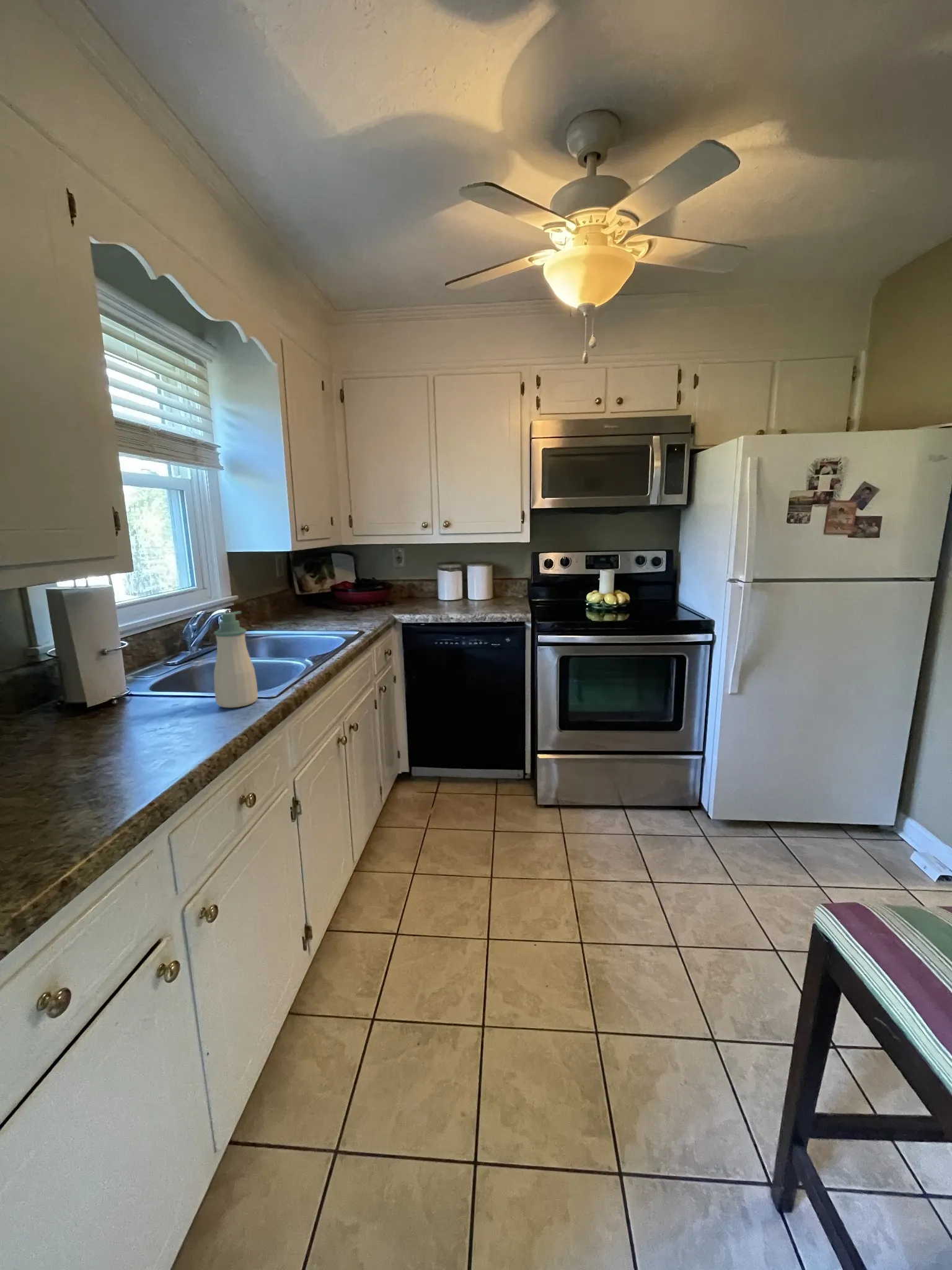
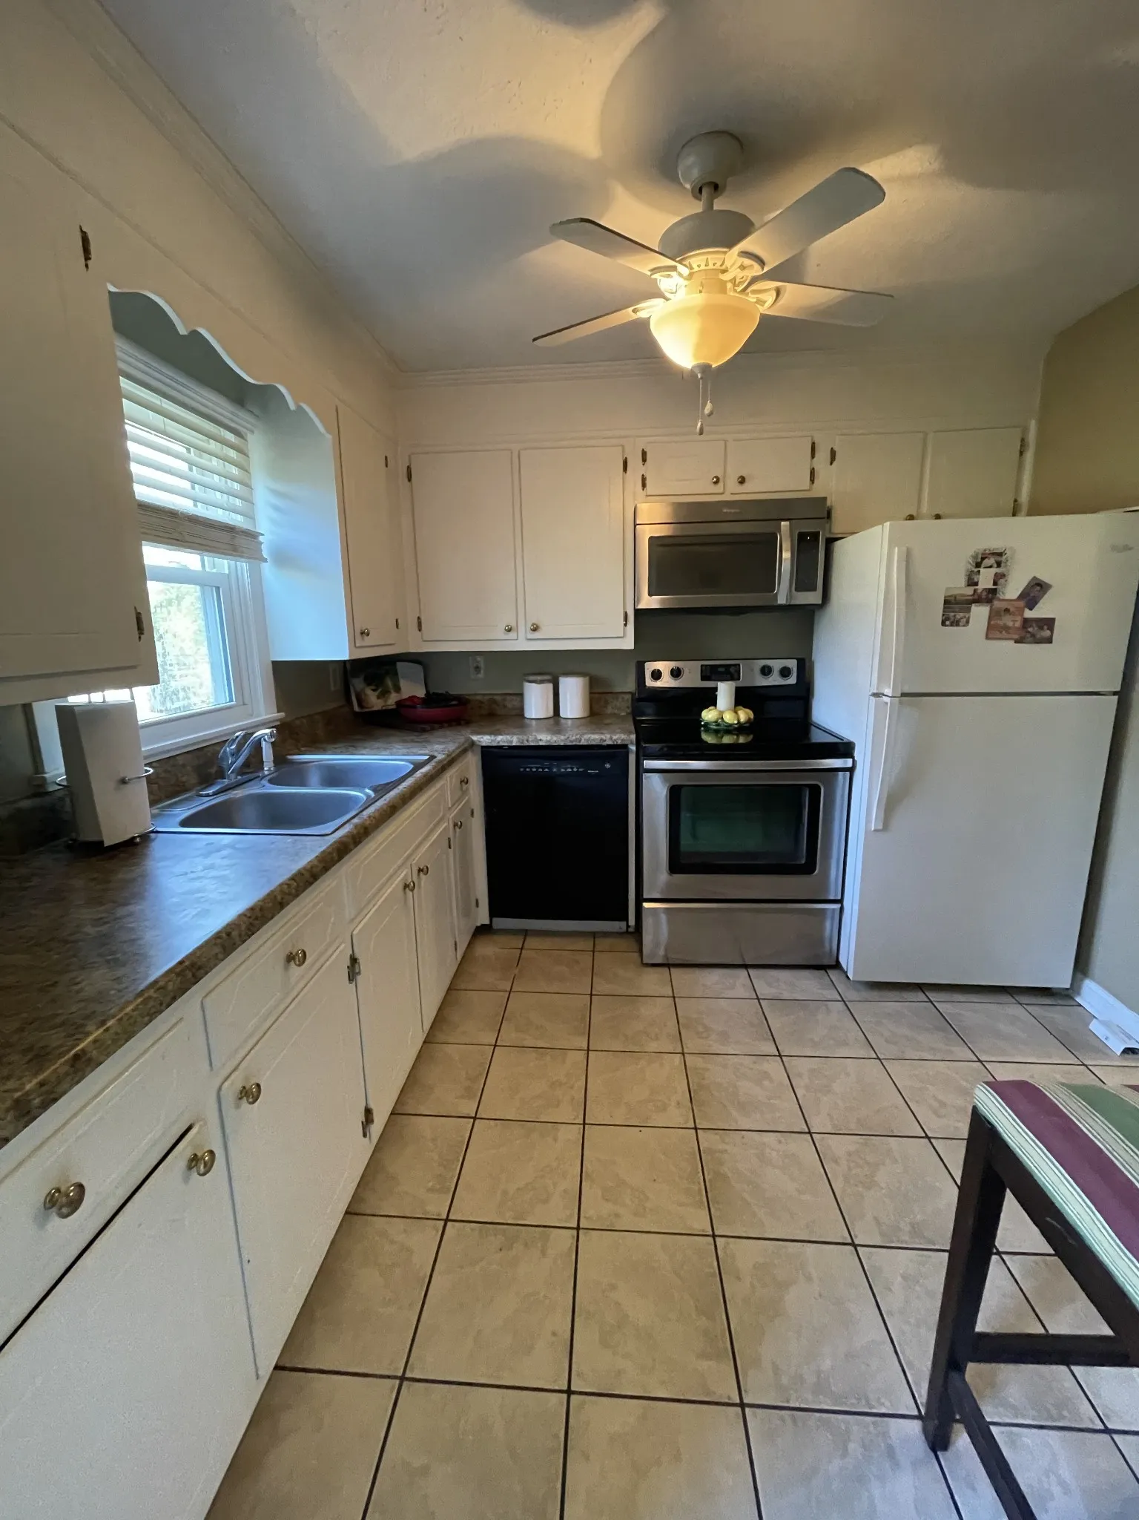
- soap bottle (233, 659)
